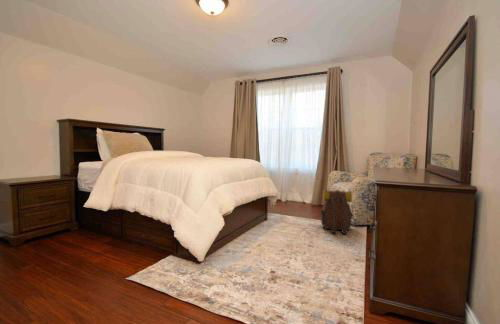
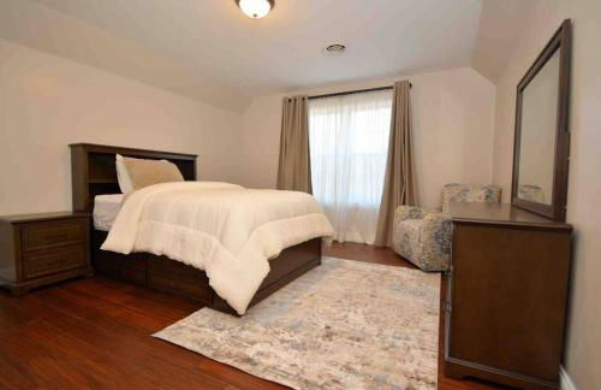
- backpack (337, 210)
